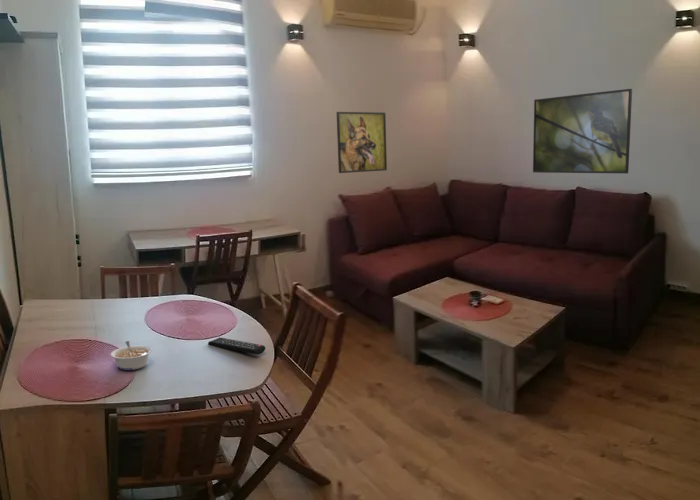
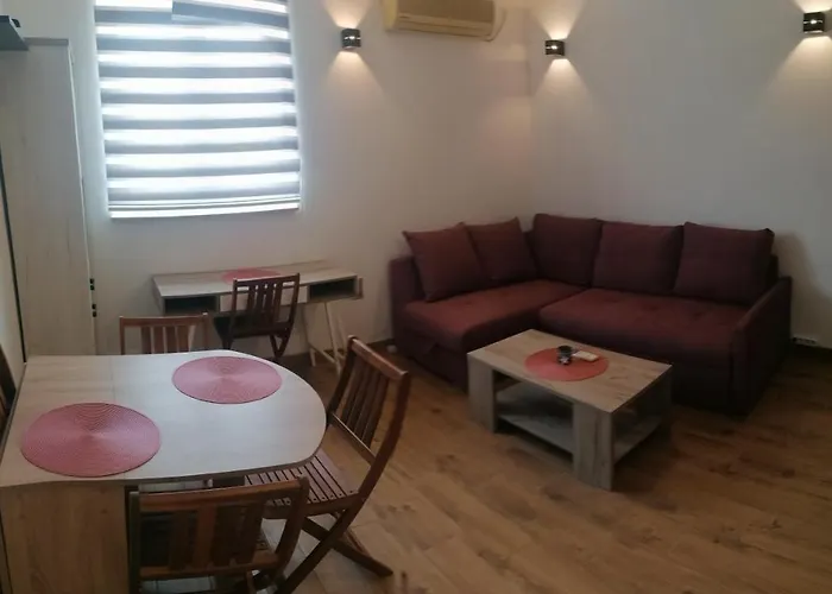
- remote control (236, 346)
- legume (130, 357)
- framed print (578, 134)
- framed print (362, 142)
